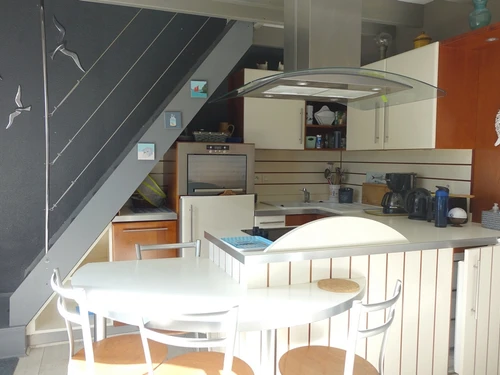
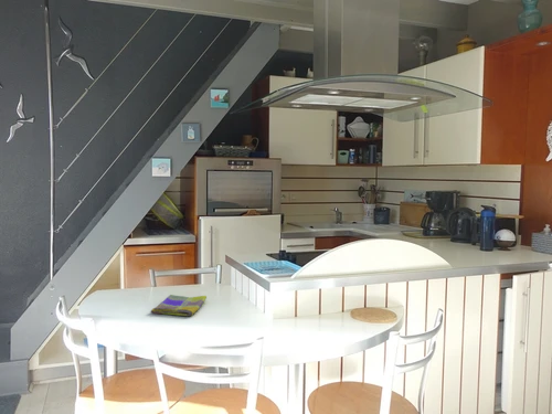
+ dish towel (180, 304)
